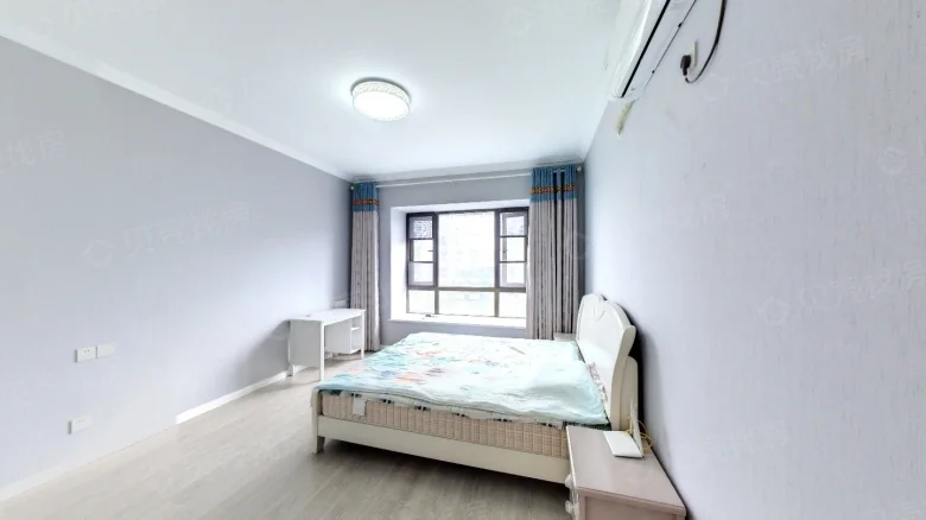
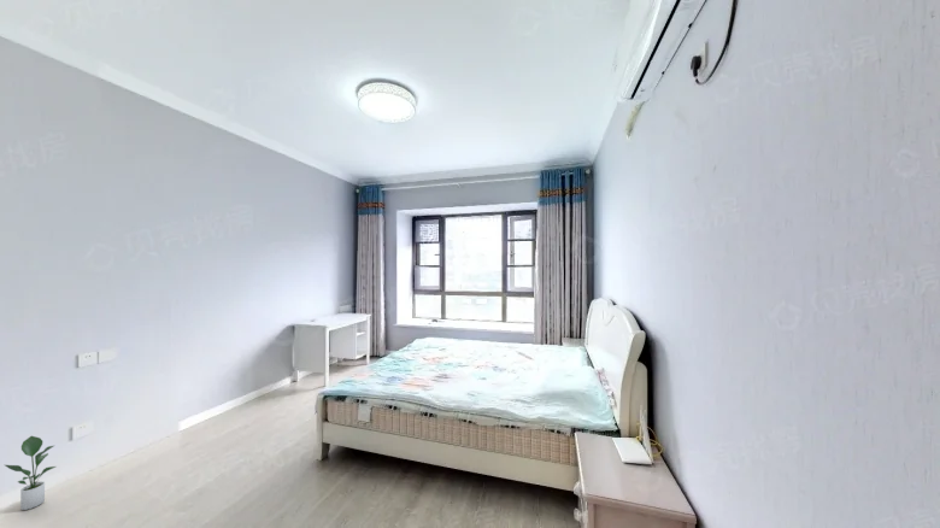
+ potted plant (30, 473)
